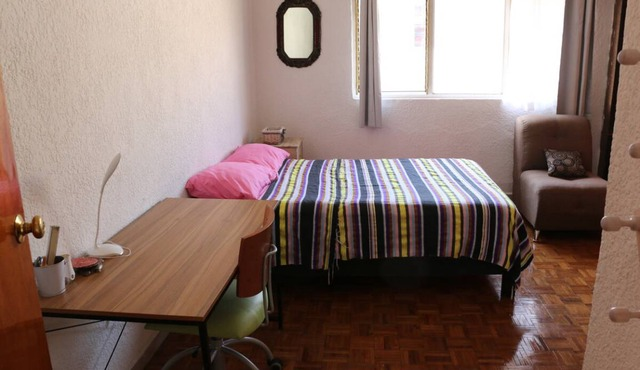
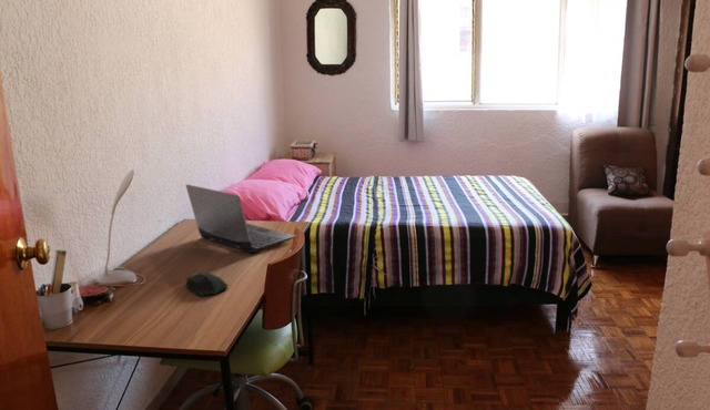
+ laptop computer (241, 212)
+ computer mouse (205, 280)
